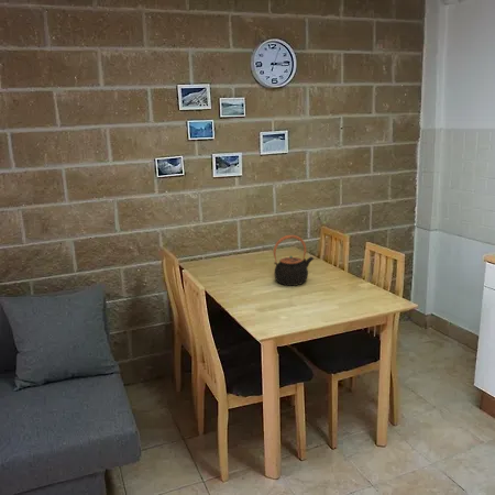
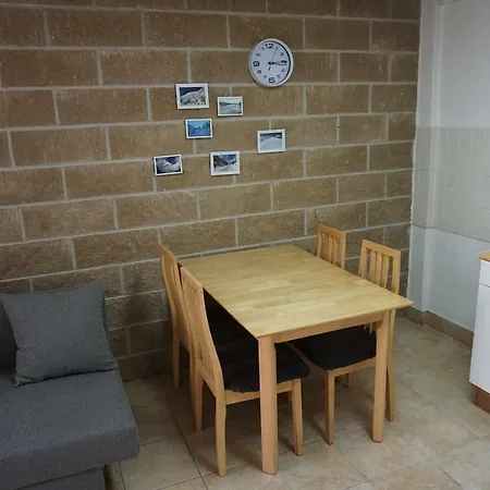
- teapot (294, 257)
